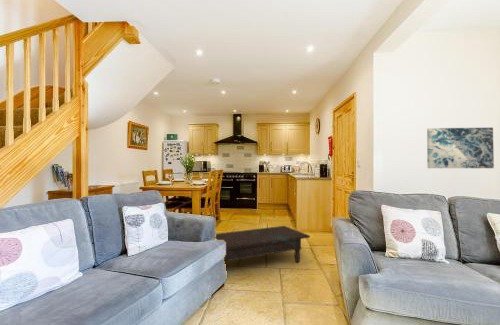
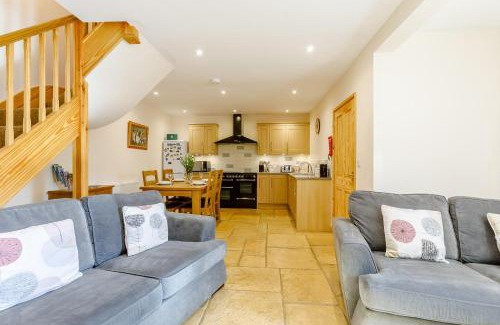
- wall art (459, 148)
- coffee table (253, 248)
